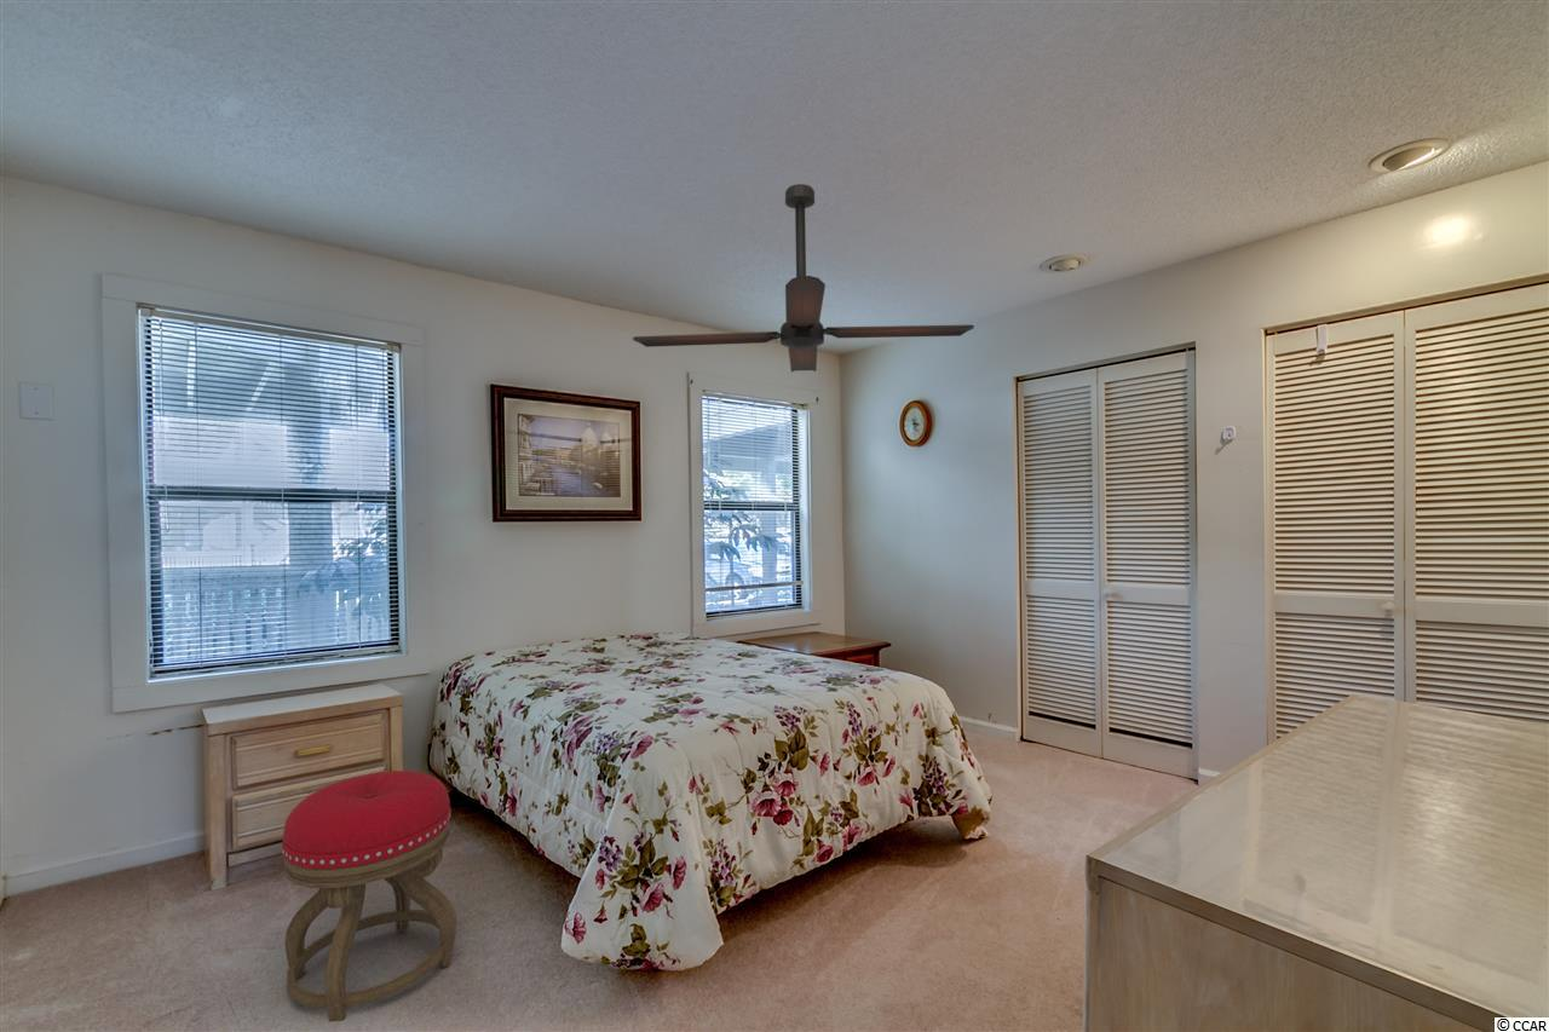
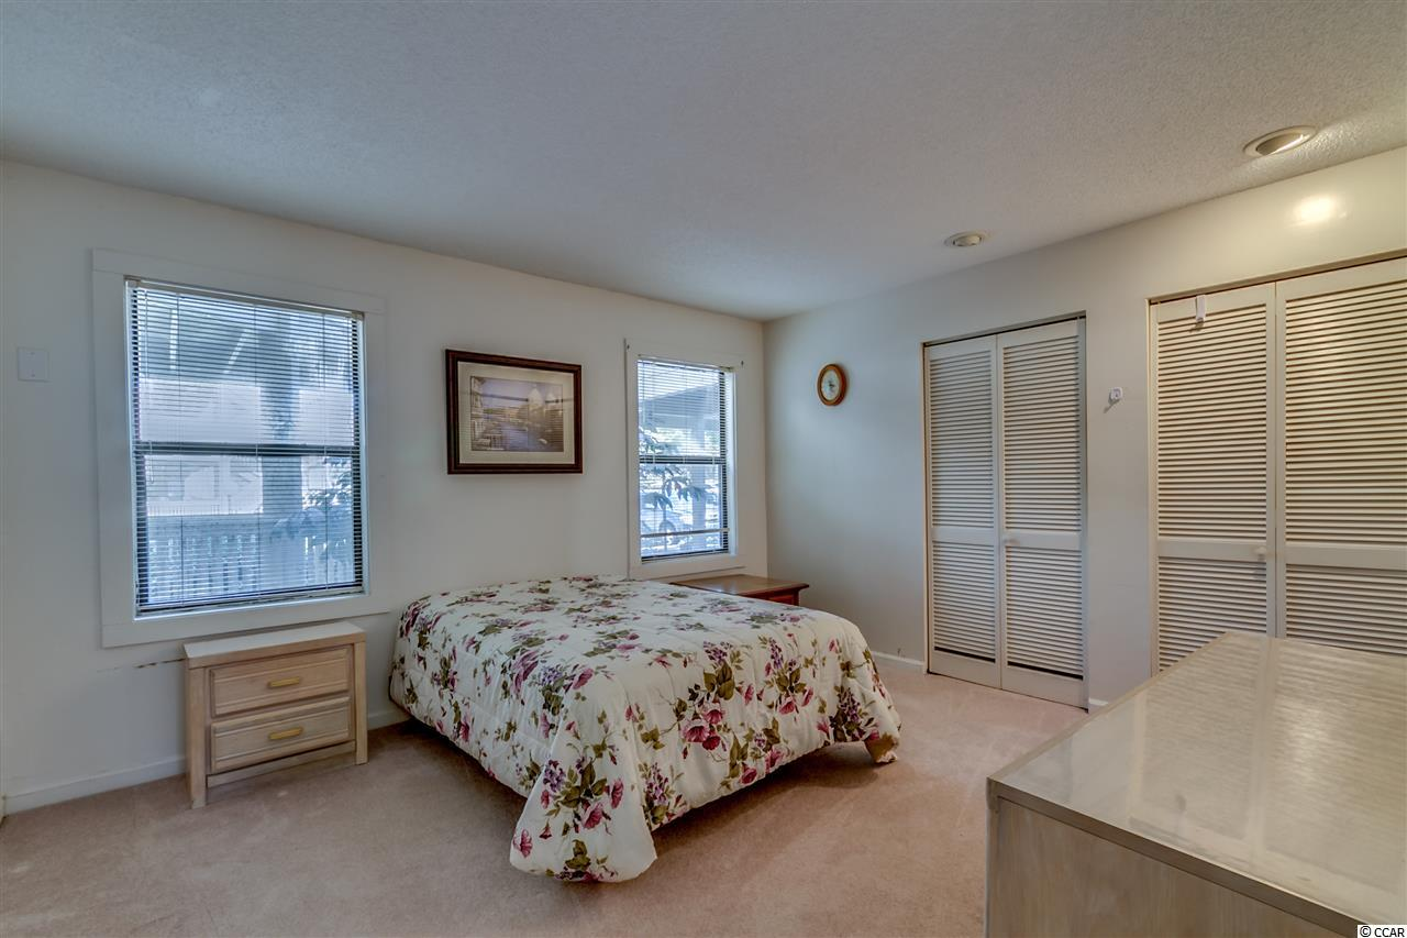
- ceiling fan (800, 269)
- stool (372, 878)
